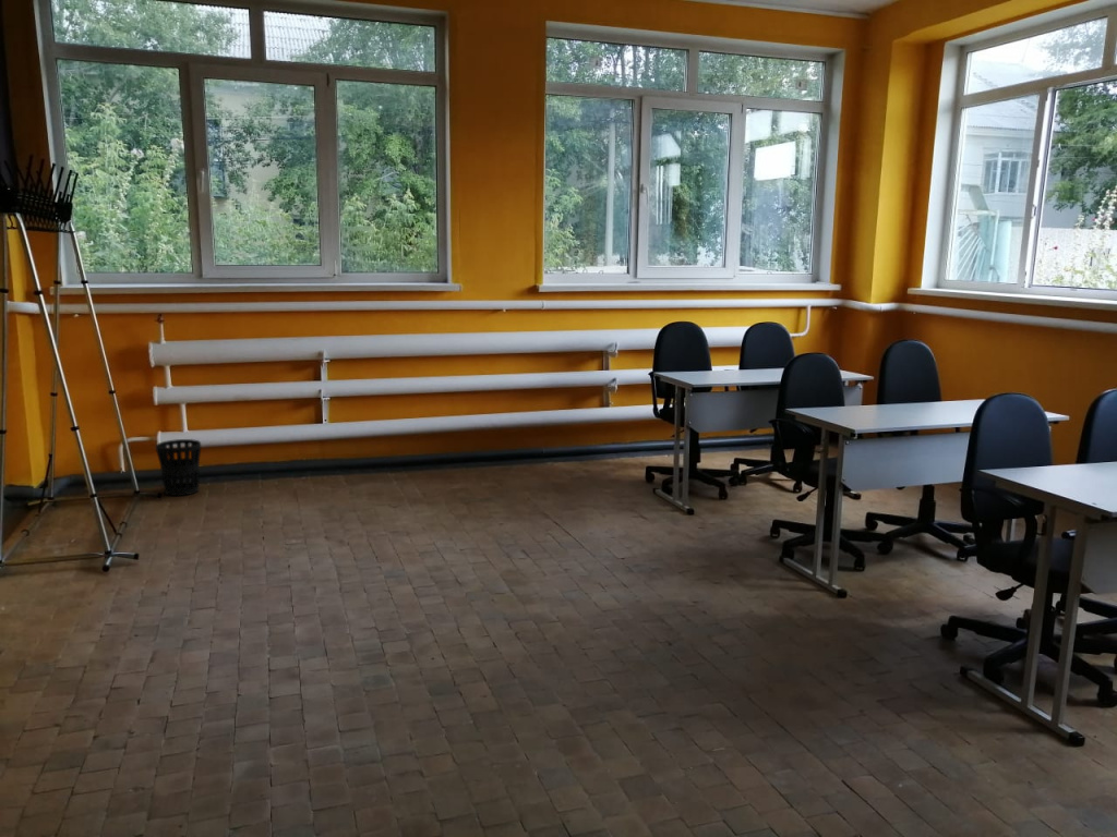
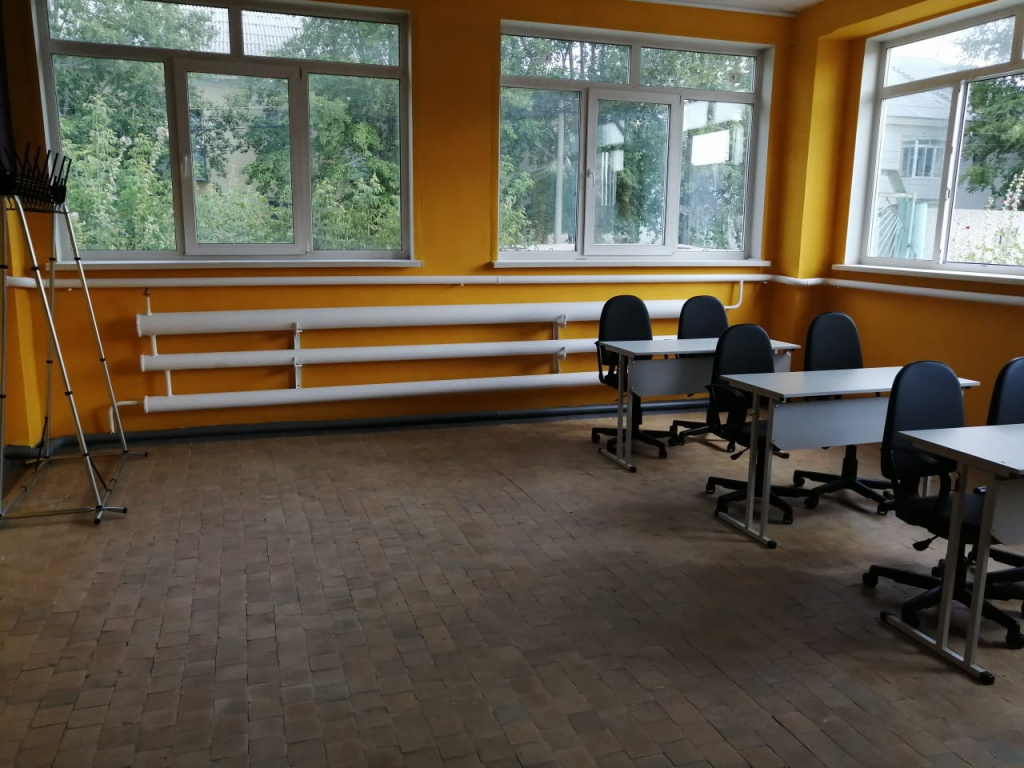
- wastebasket (180, 468)
